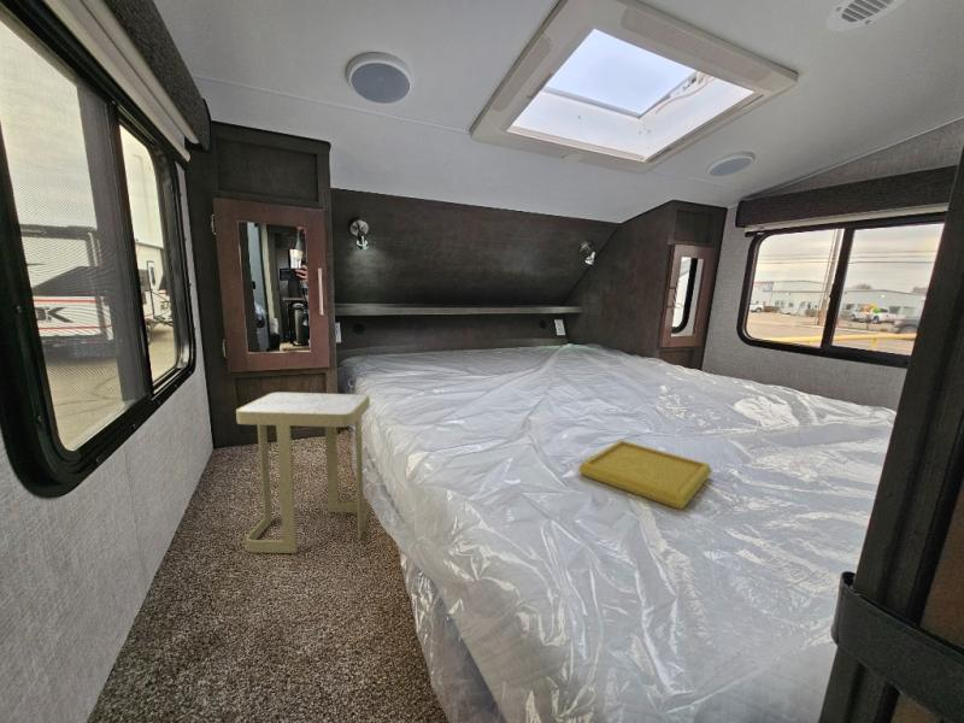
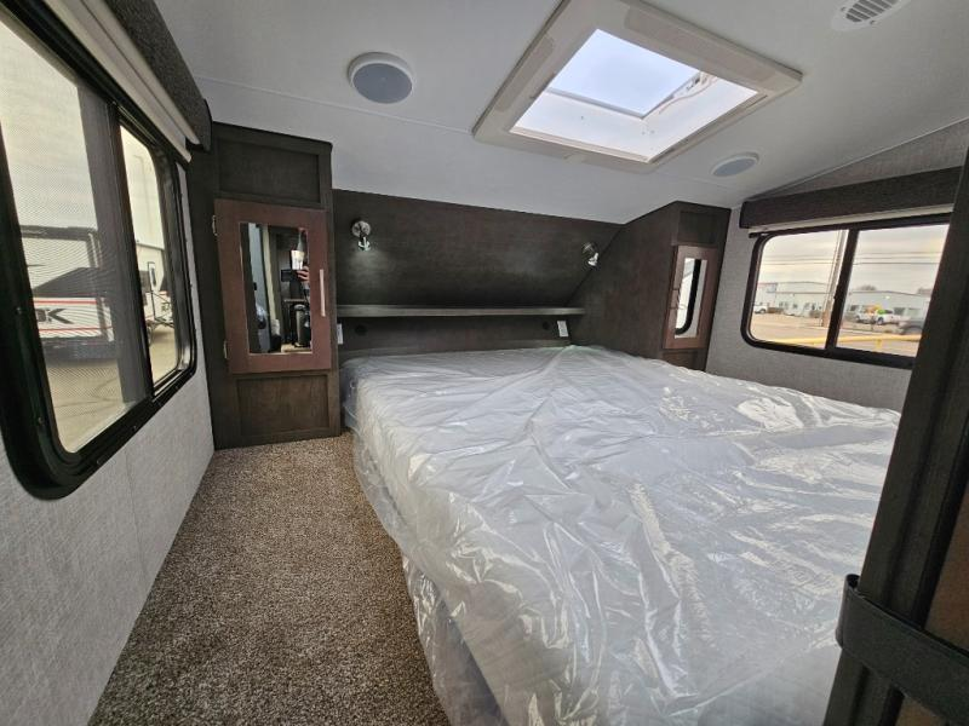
- side table (327, 468)
- serving tray (645, 469)
